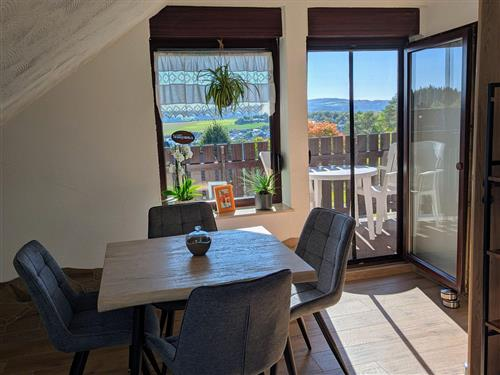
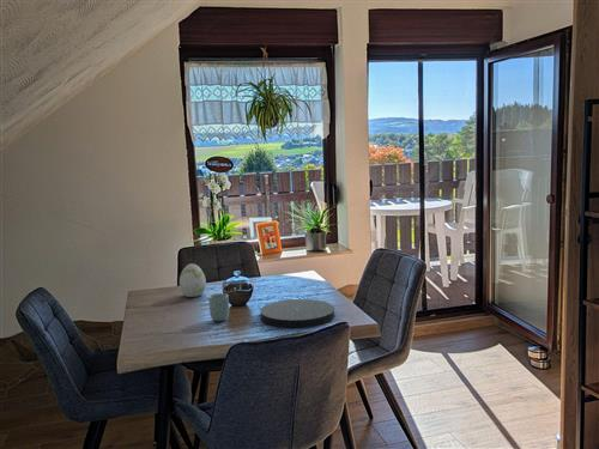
+ cup (218, 308)
+ plate (297, 311)
+ decorative egg (192, 279)
